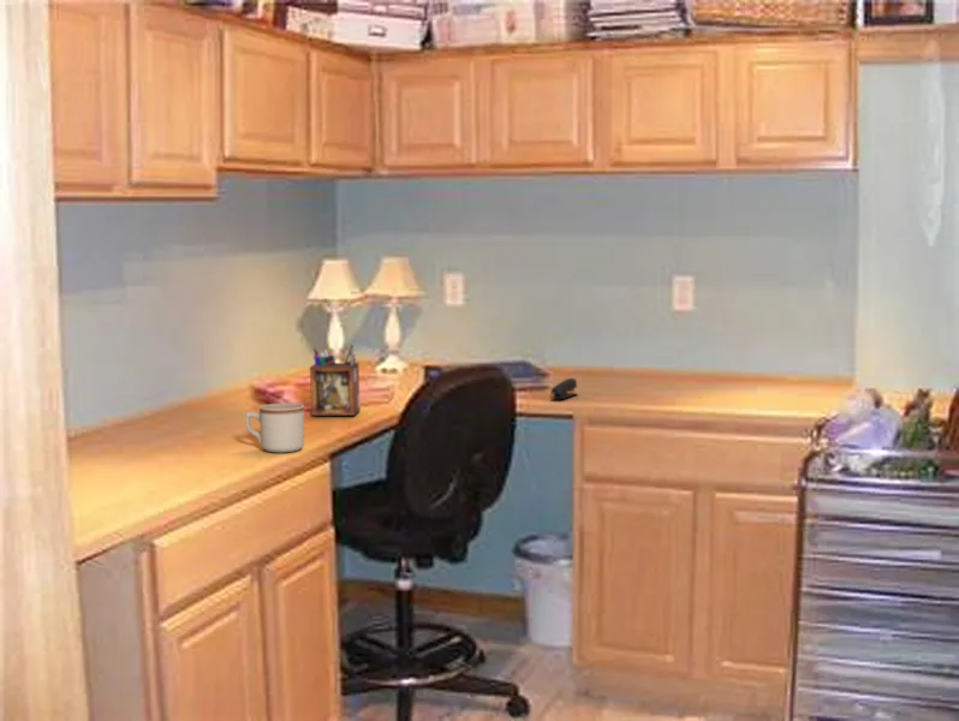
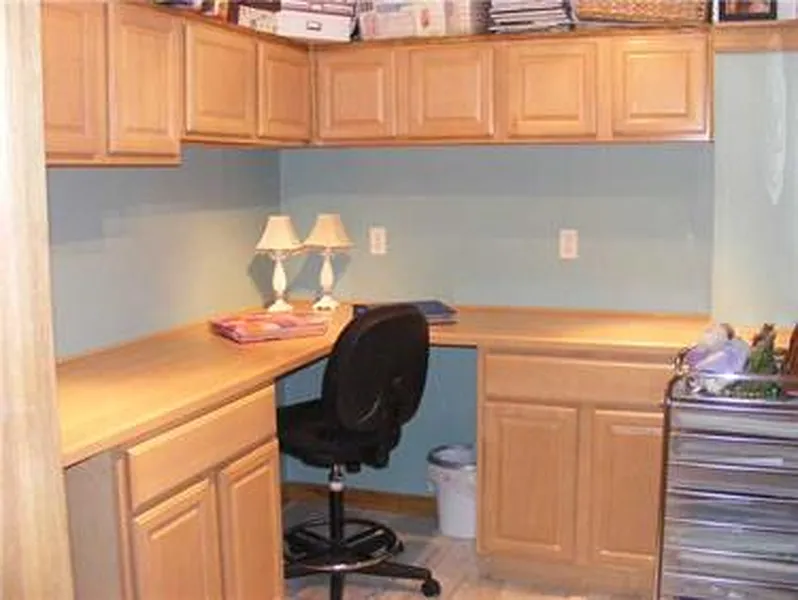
- desk organizer (334, 379)
- stapler (564, 388)
- mug (275, 428)
